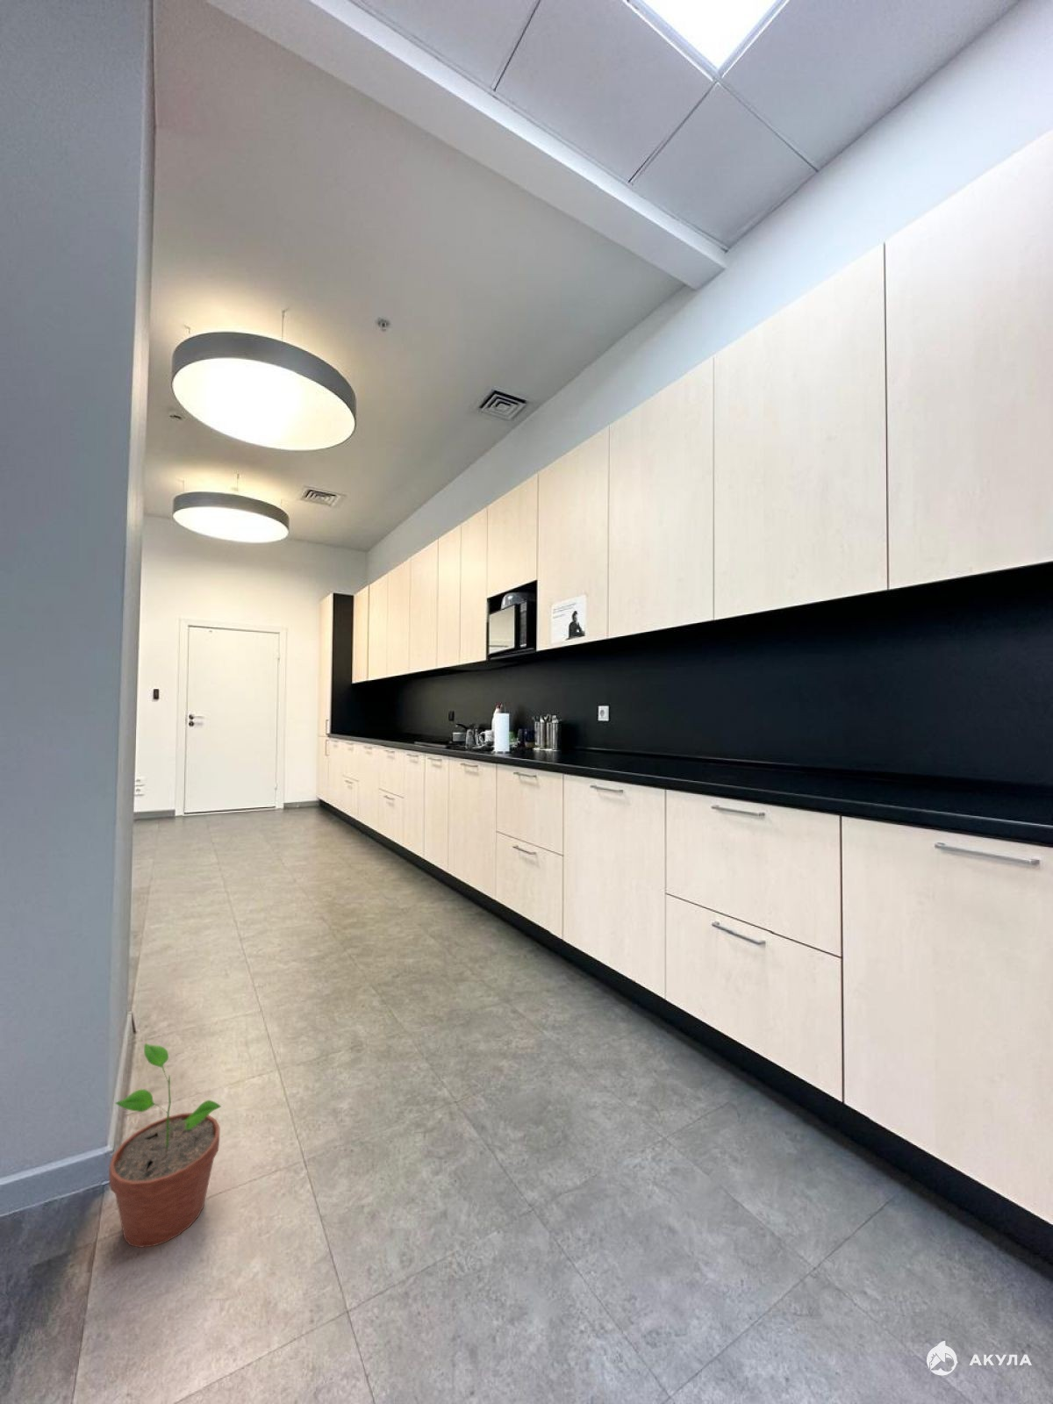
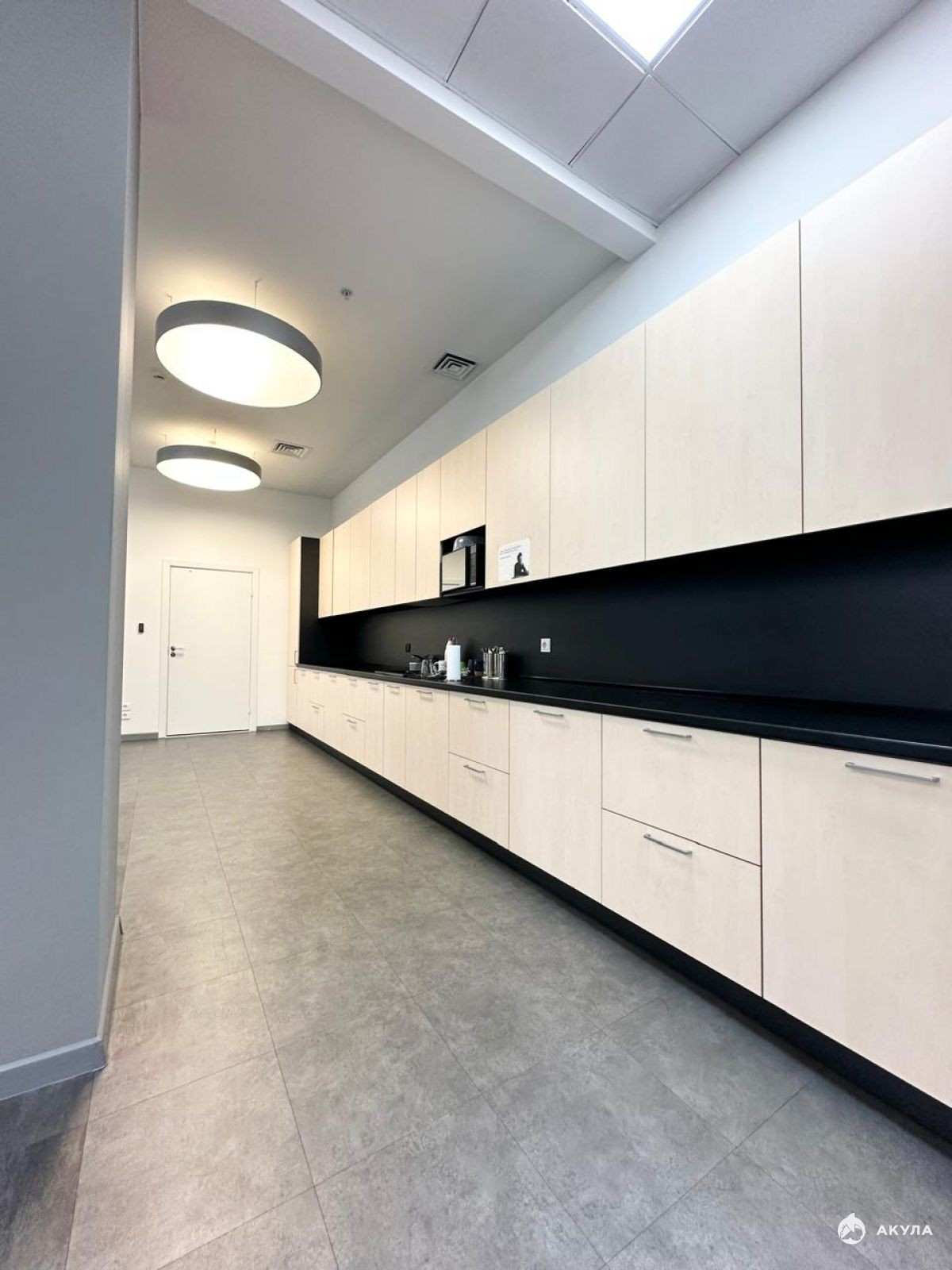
- potted plant (167, 1134)
